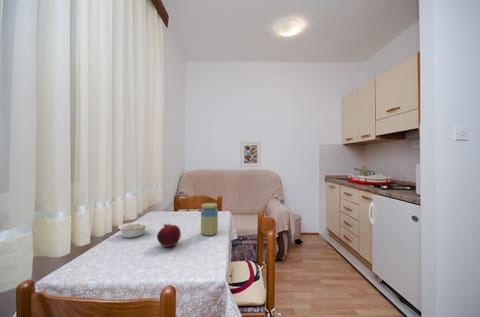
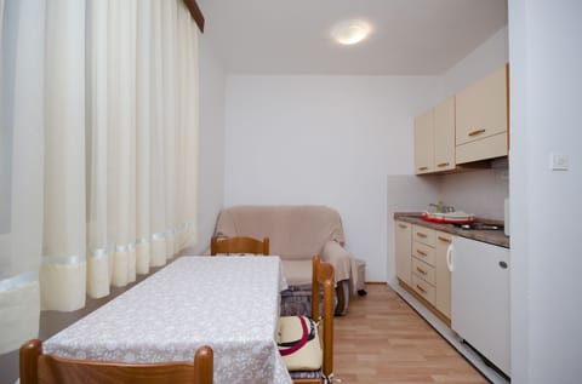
- fruit (169, 234)
- legume (134, 229)
- jar (209, 218)
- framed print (250, 154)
